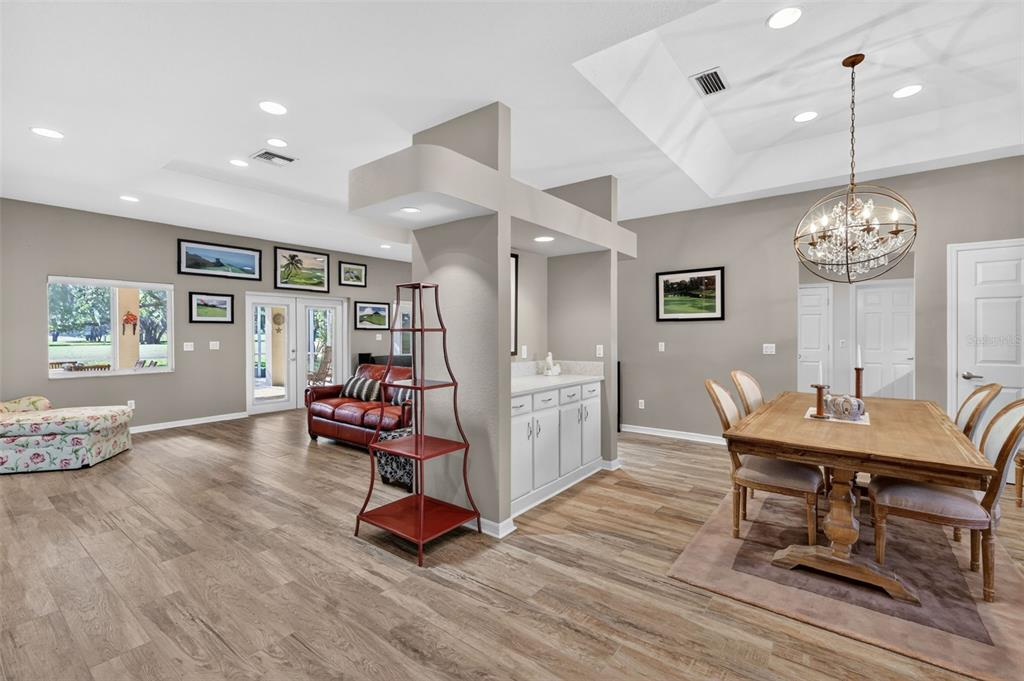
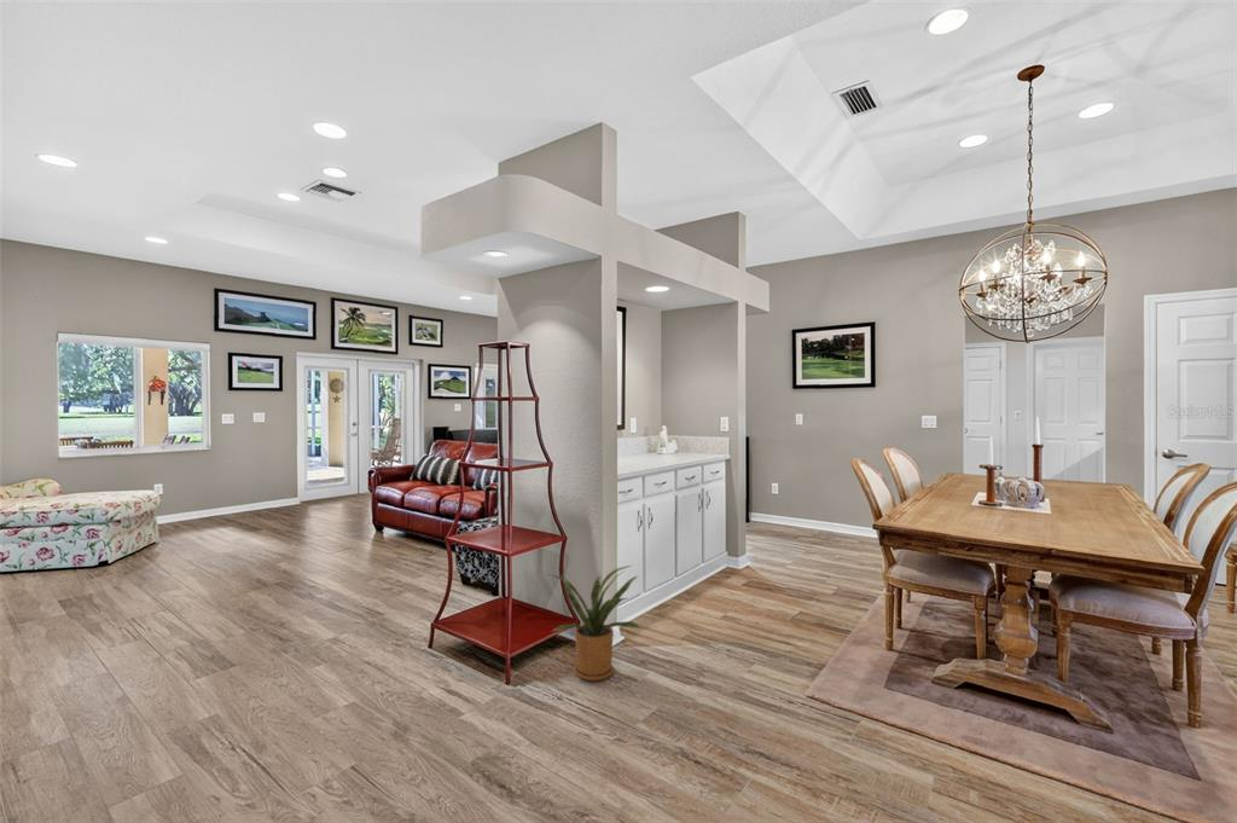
+ house plant (596, 615)
